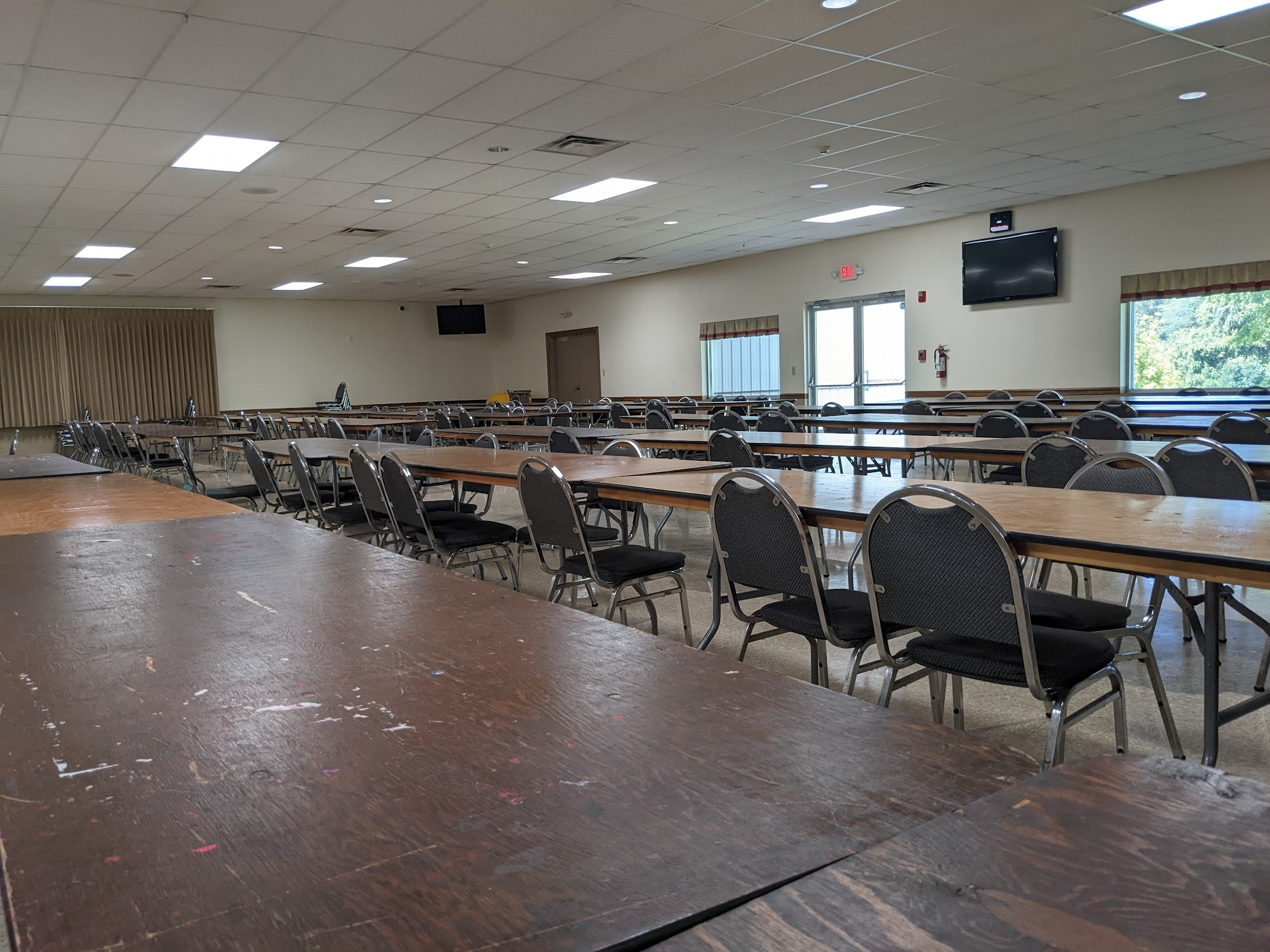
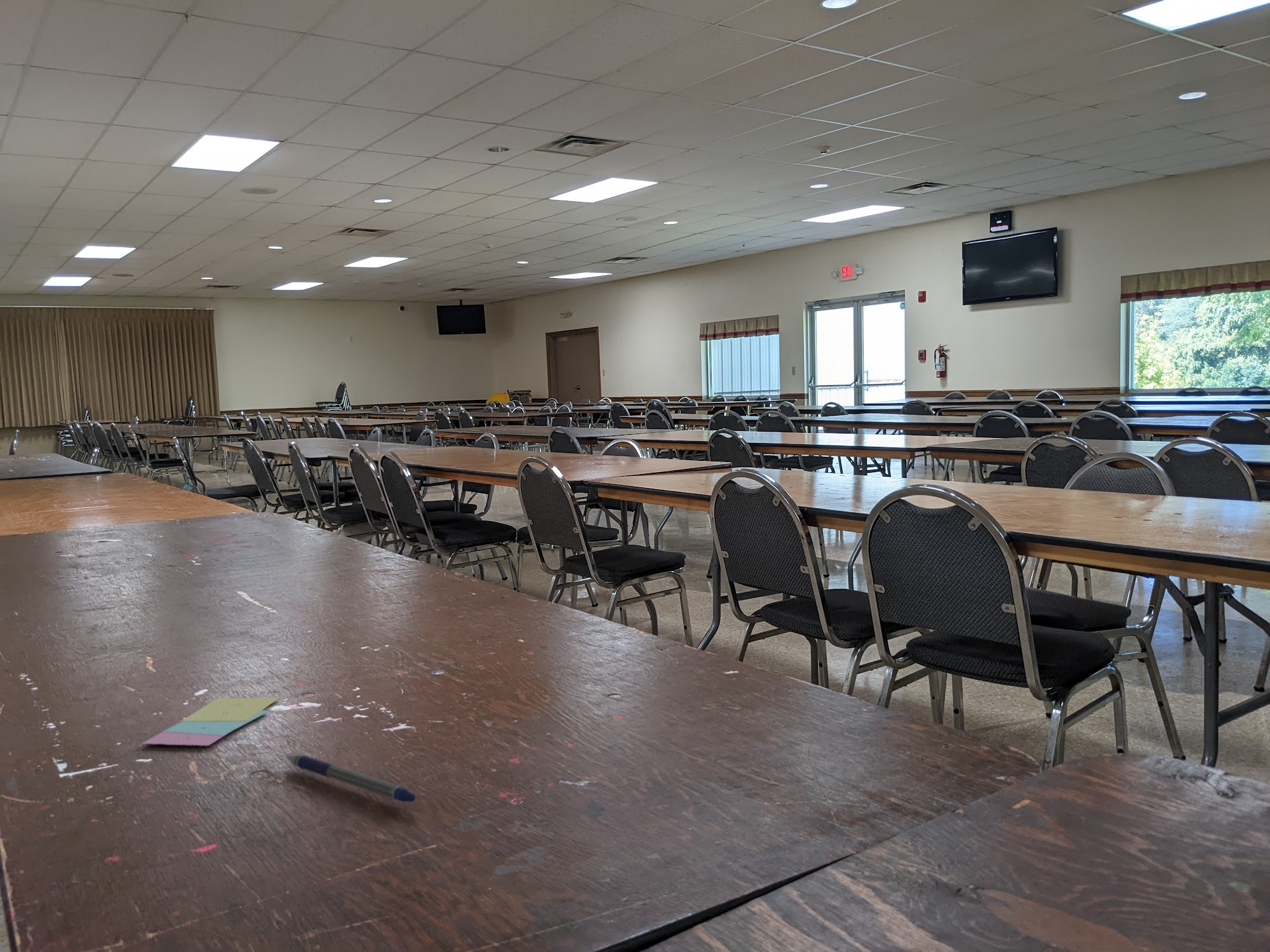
+ sticky notes (218, 719)
+ pen (345, 776)
